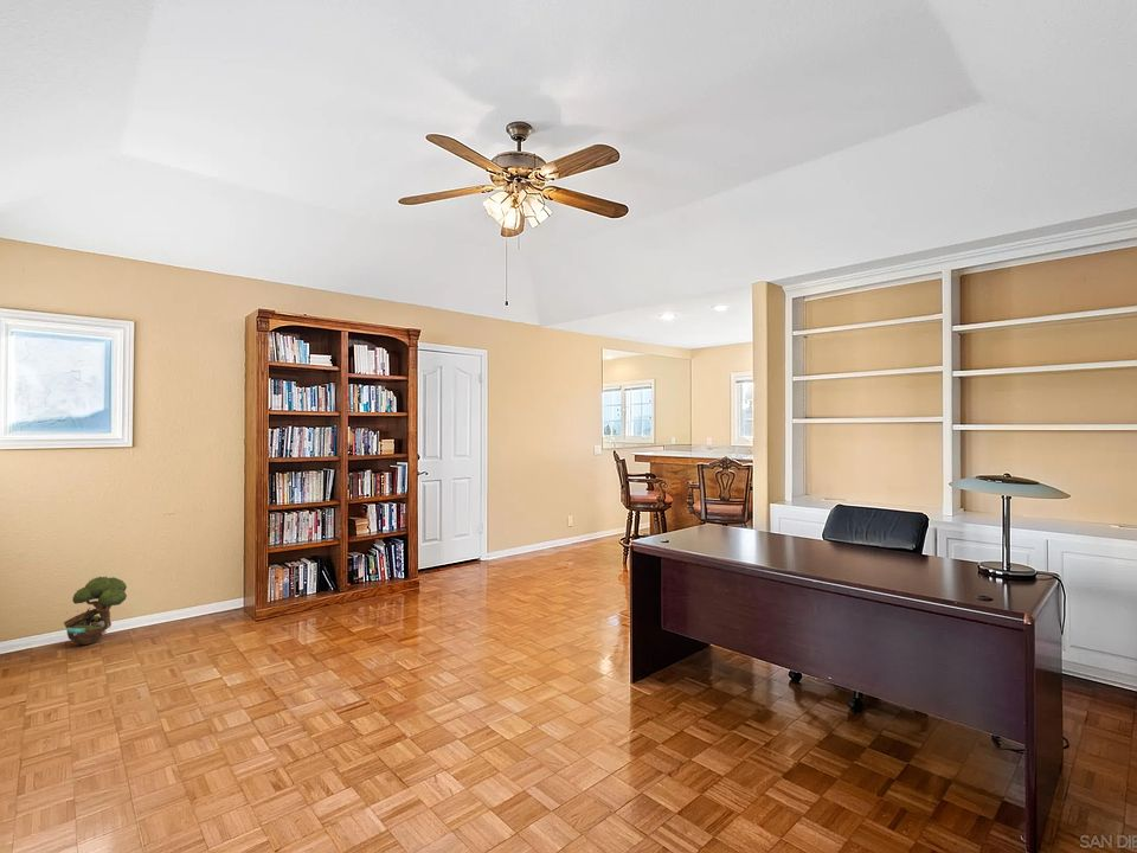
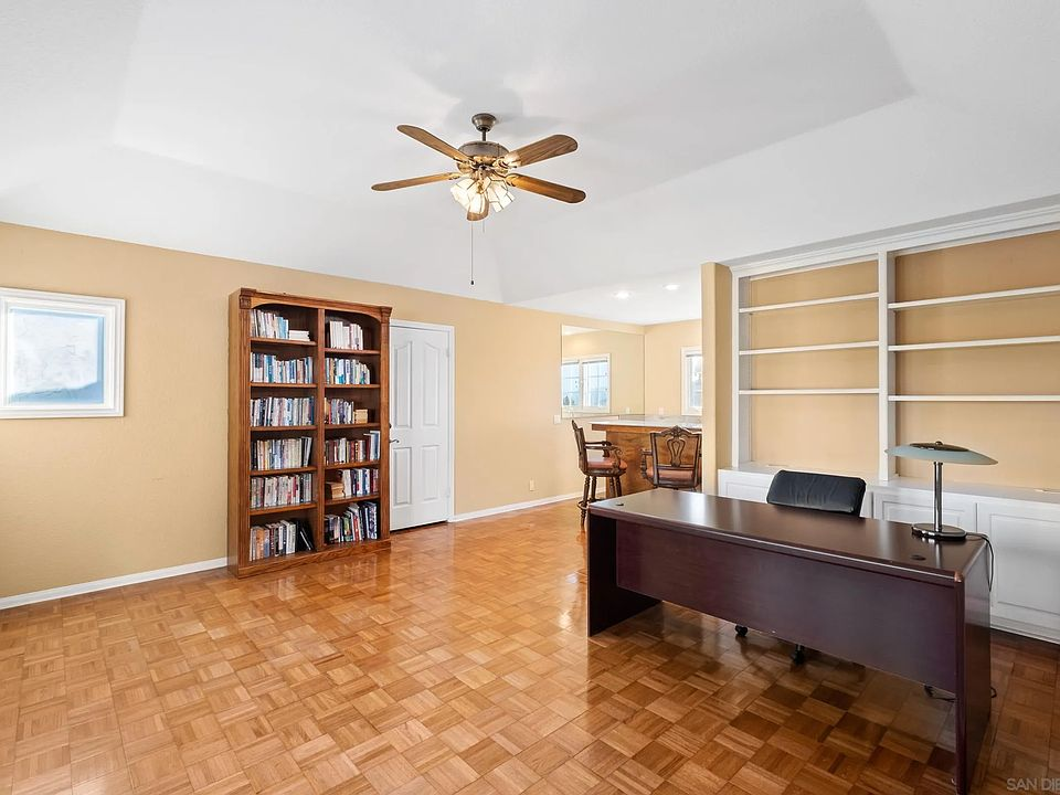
- decorative tree (96, 610)
